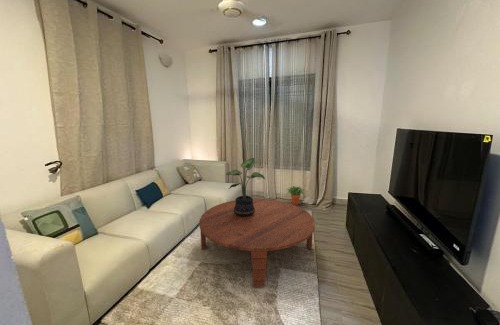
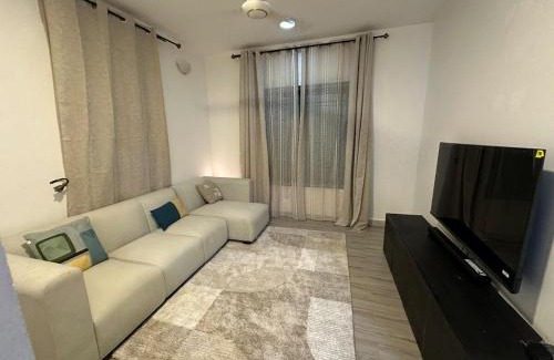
- potted plant (295, 195)
- potted plant (245, 187)
- coffee table (256, 232)
